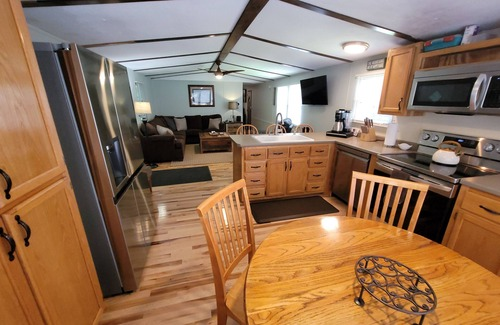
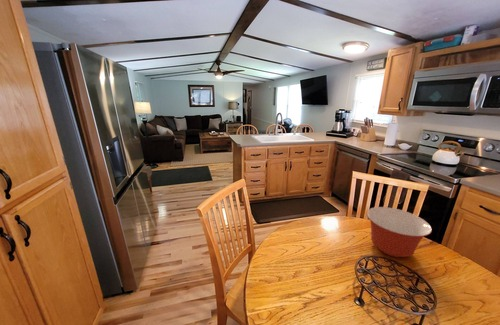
+ mixing bowl (393, 234)
